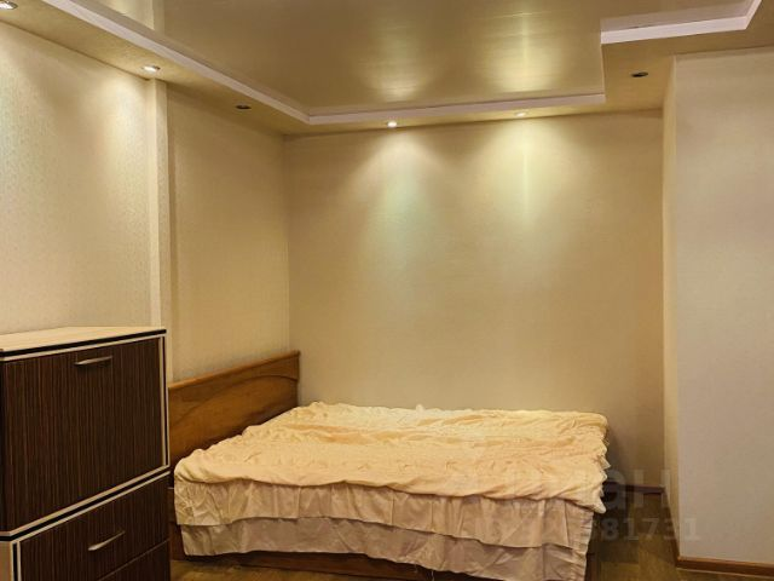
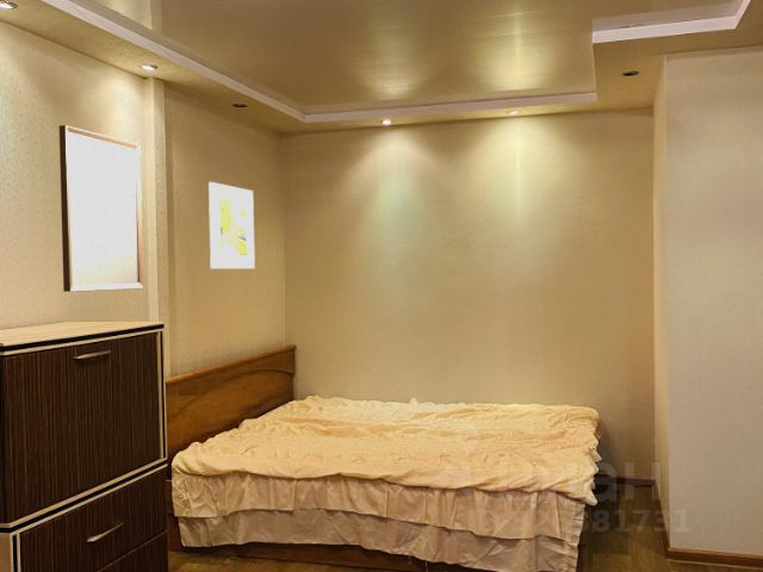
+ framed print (232, 228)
+ home mirror (104, 212)
